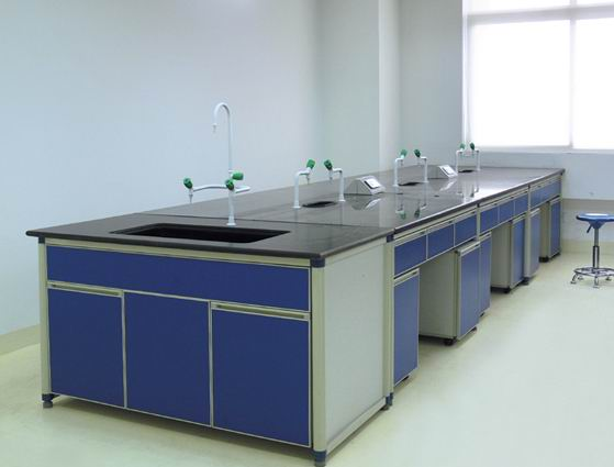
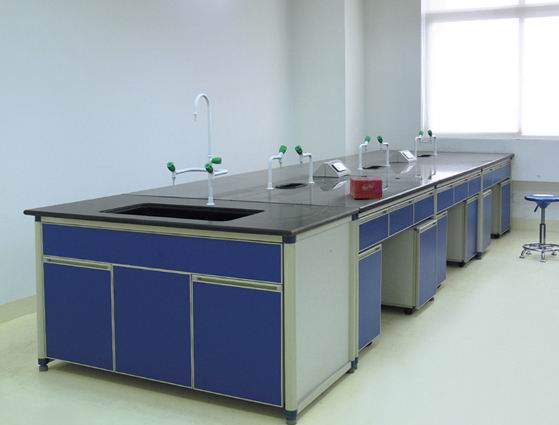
+ tissue box (365, 187)
